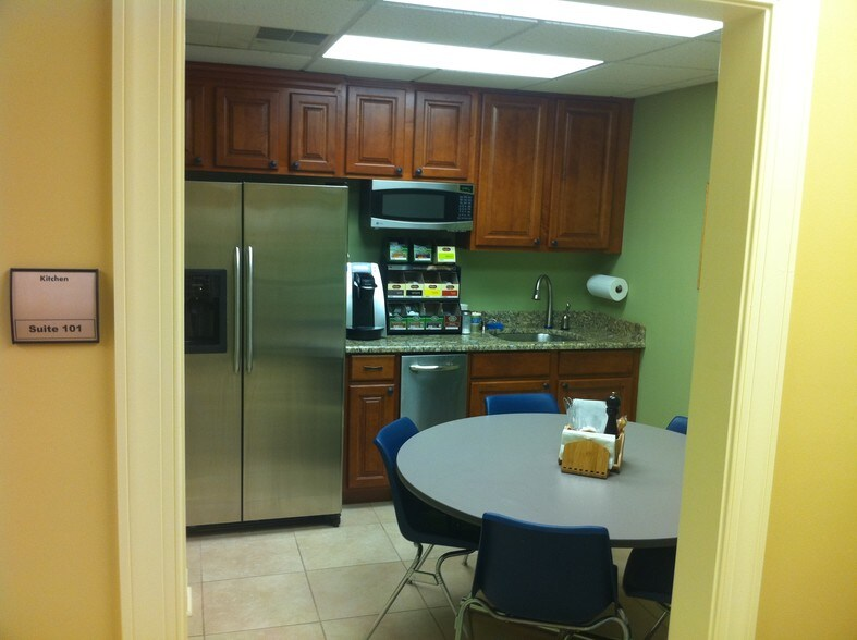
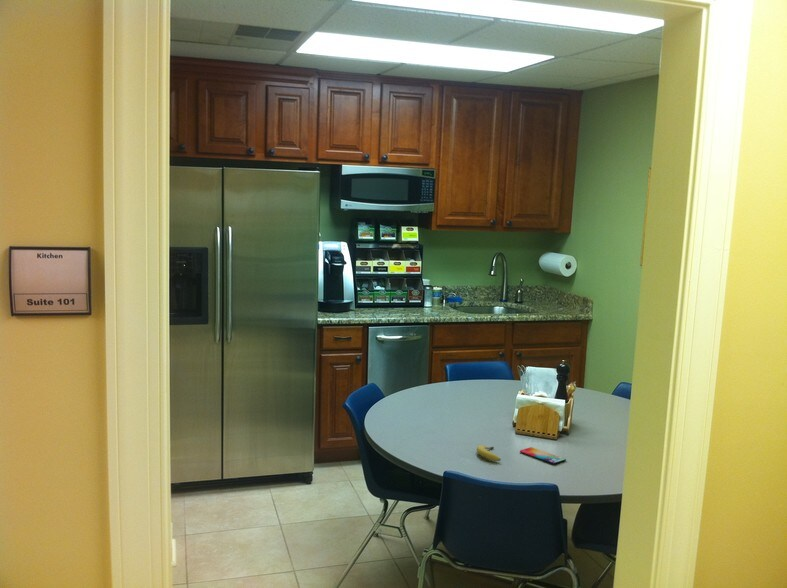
+ smartphone (542, 455)
+ fruit (487, 451)
